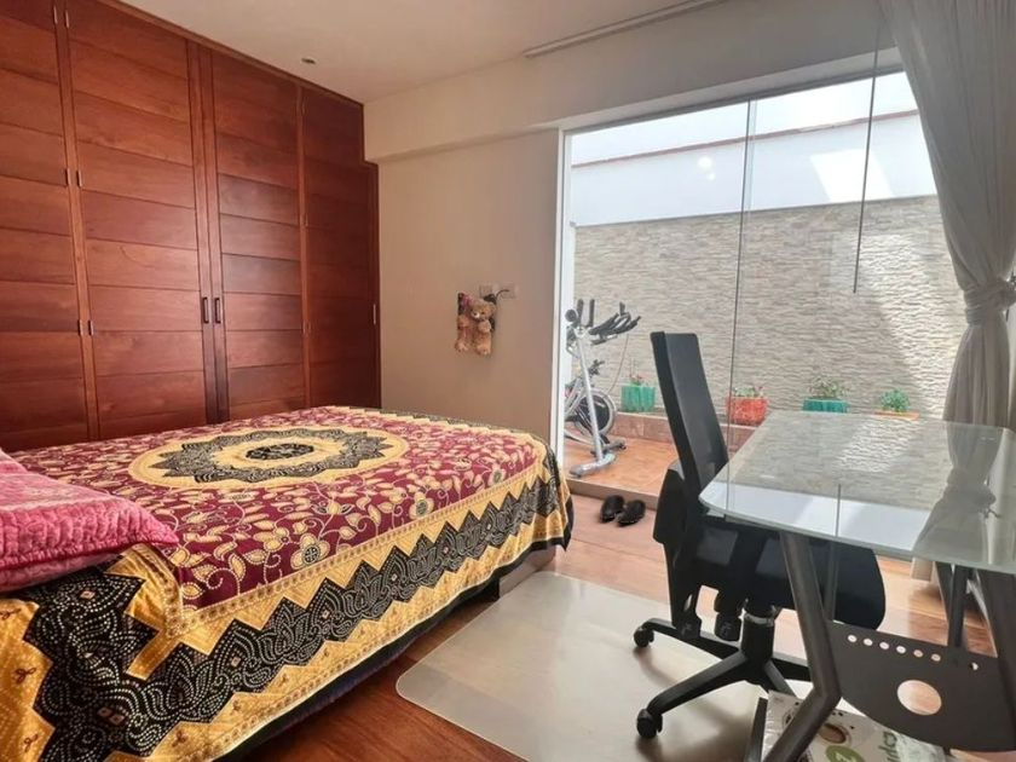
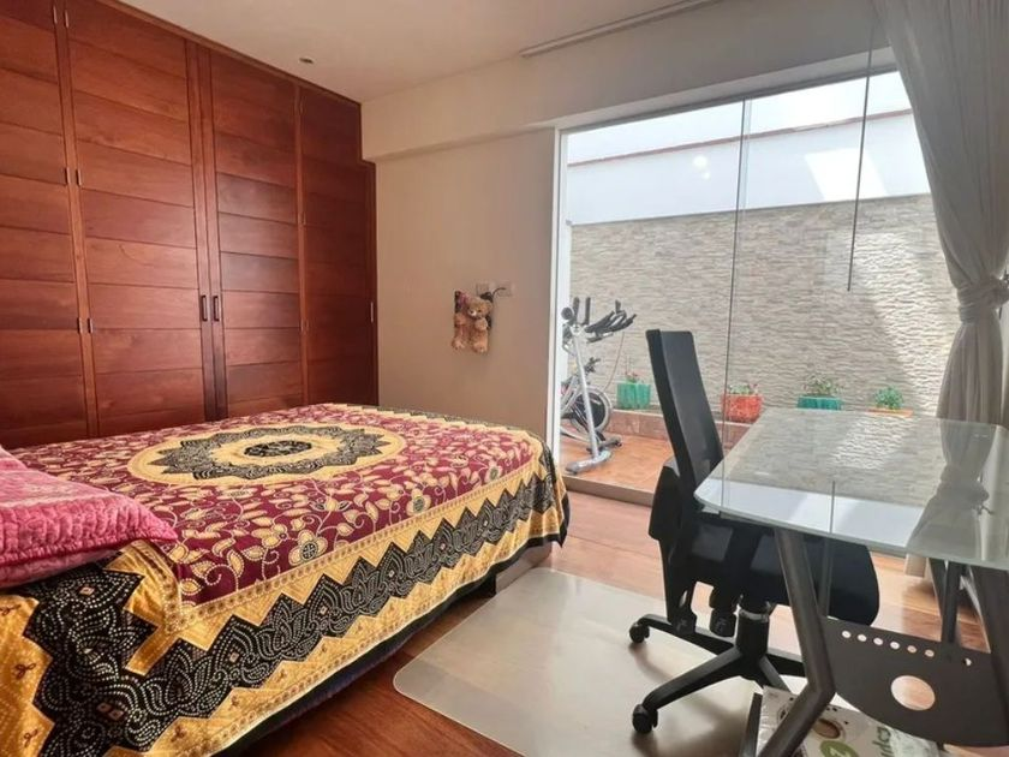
- shoe (620, 508)
